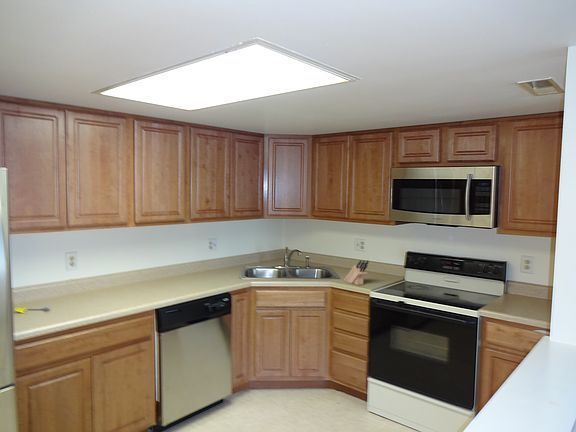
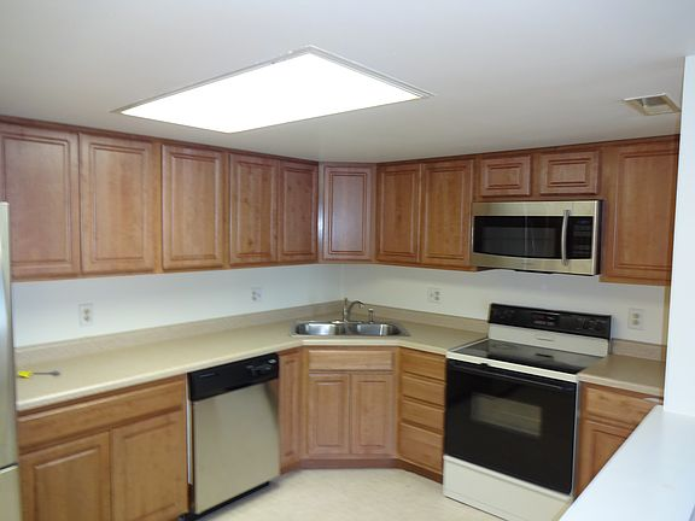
- knife block (356, 270)
